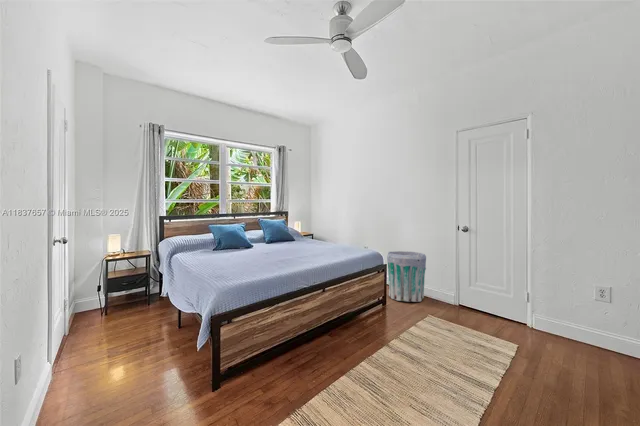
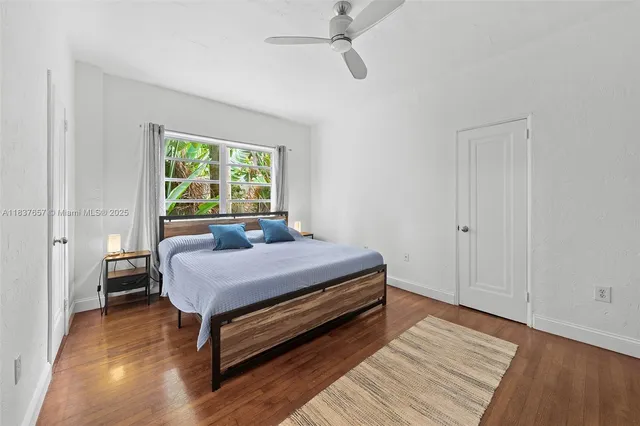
- trash can (406, 274)
